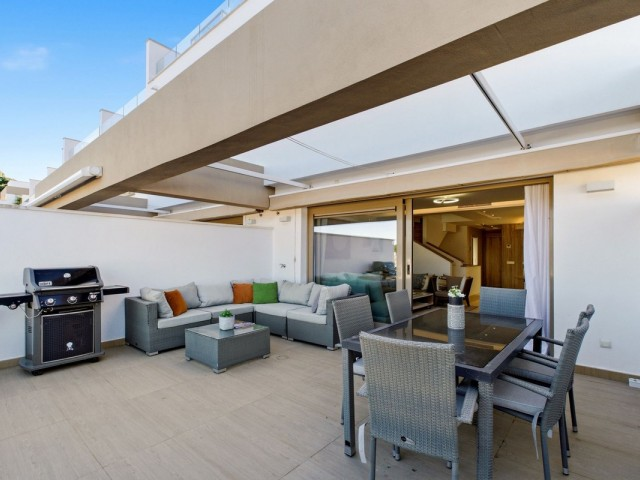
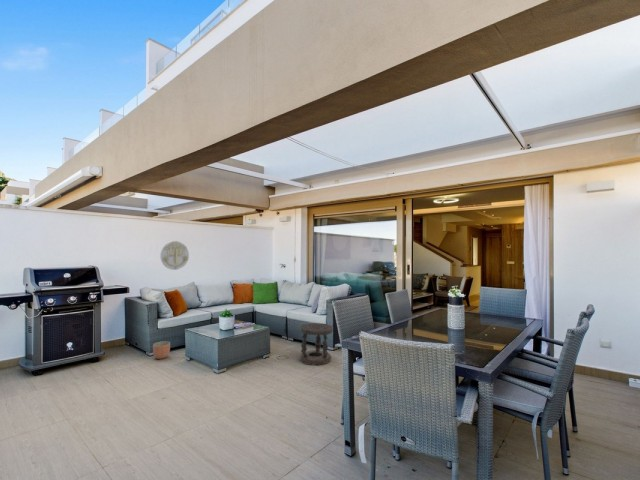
+ planter (161, 350)
+ stool (316, 343)
+ wall decoration (175, 255)
